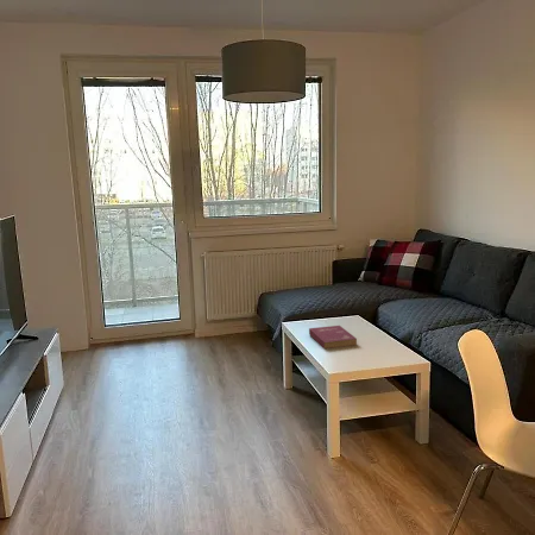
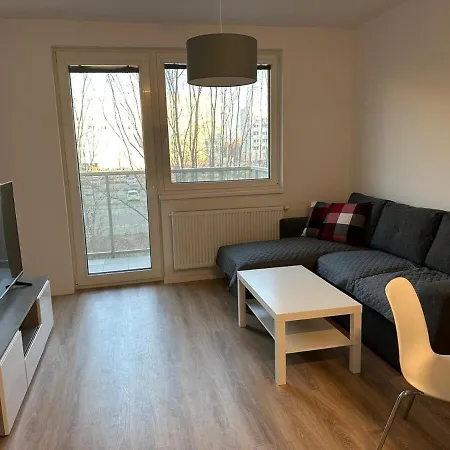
- book (332, 336)
